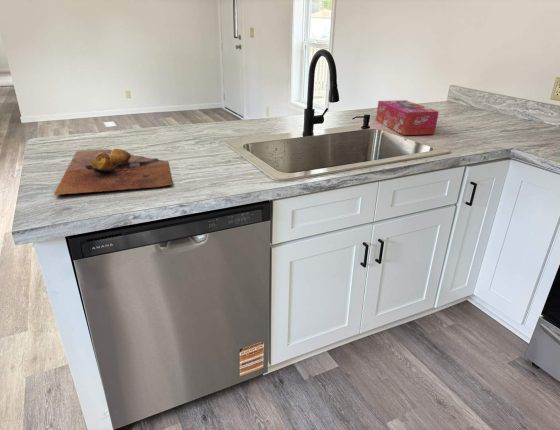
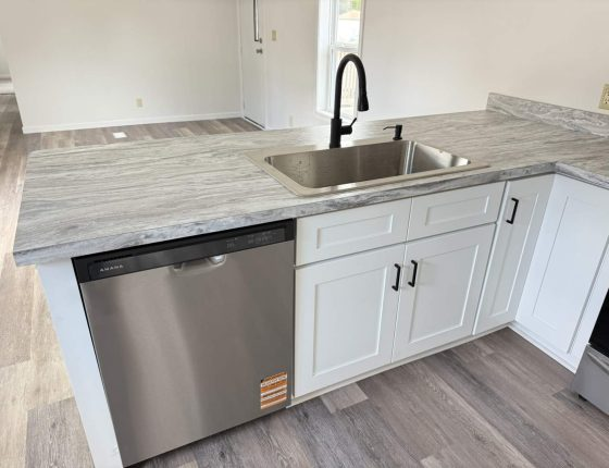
- tissue box (405, 116)
- cutting board (118, 158)
